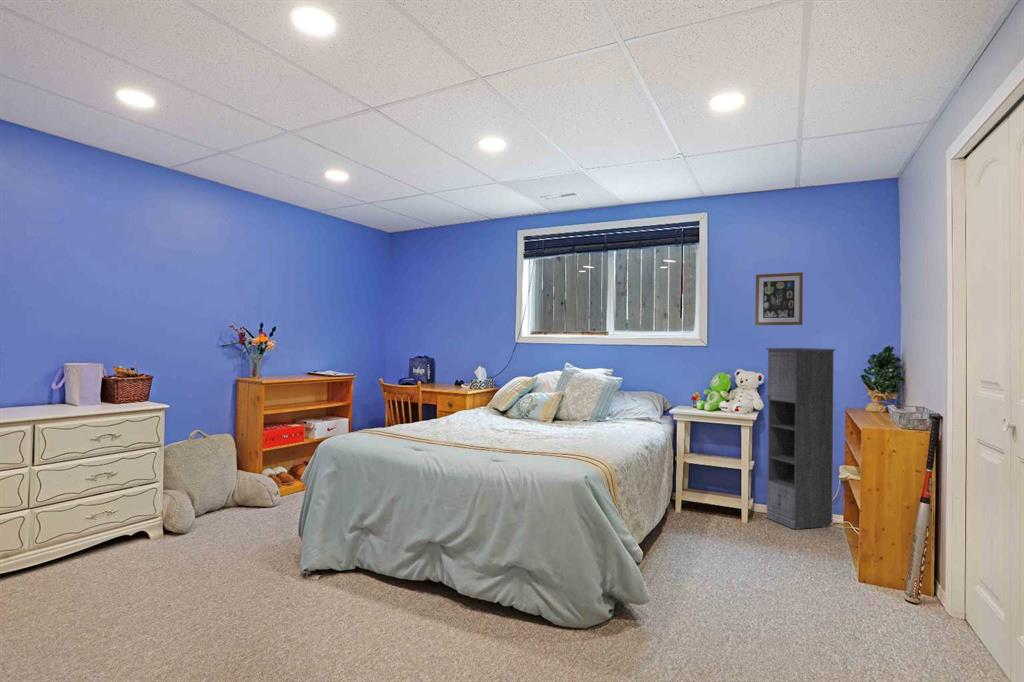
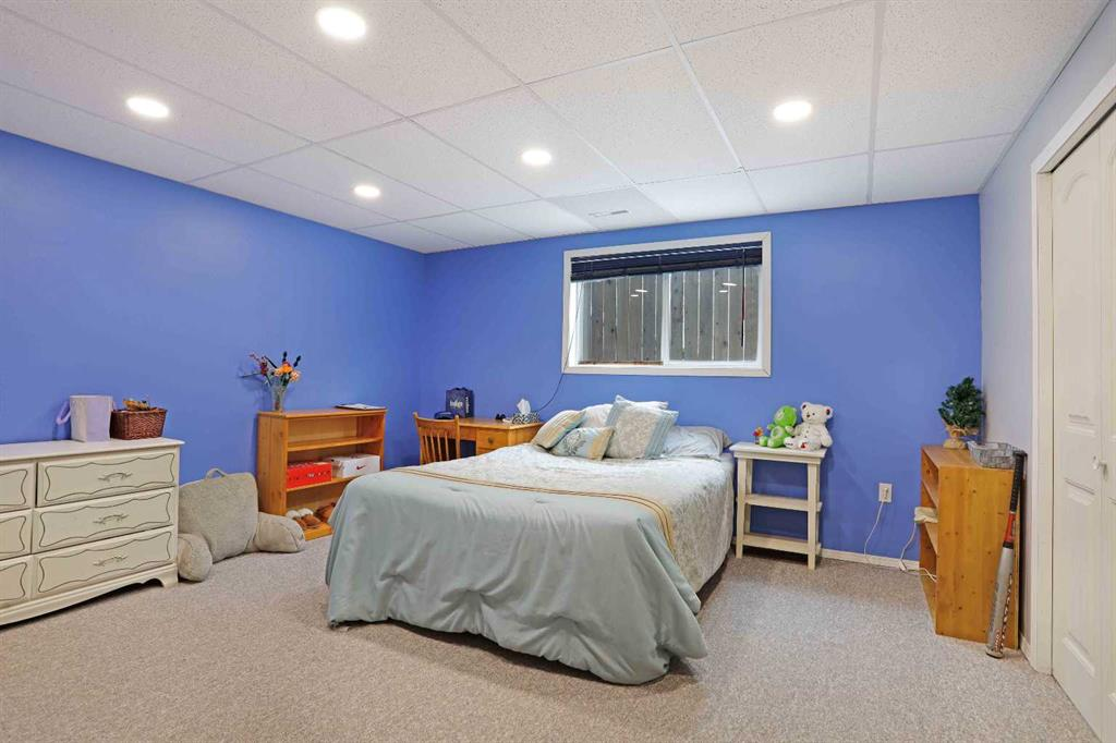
- wall art (778, 299)
- storage cabinet (798, 435)
